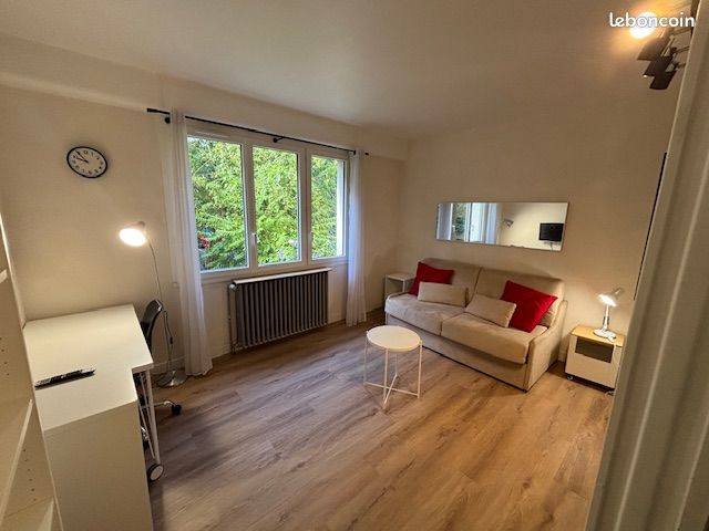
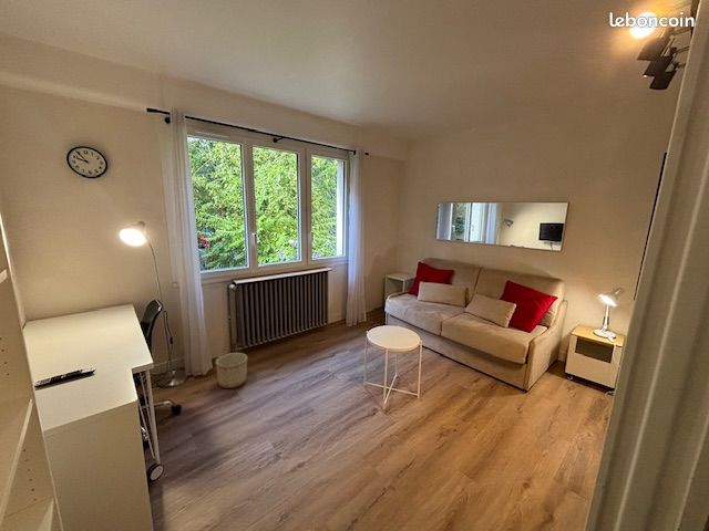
+ planter (232, 371)
